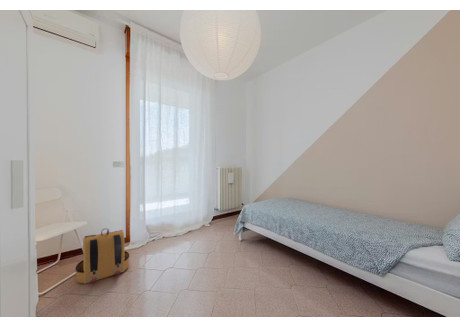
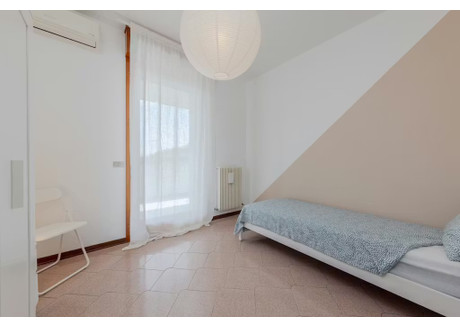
- backpack (104, 250)
